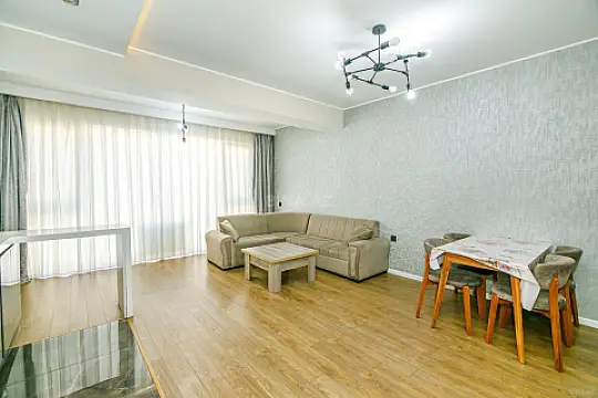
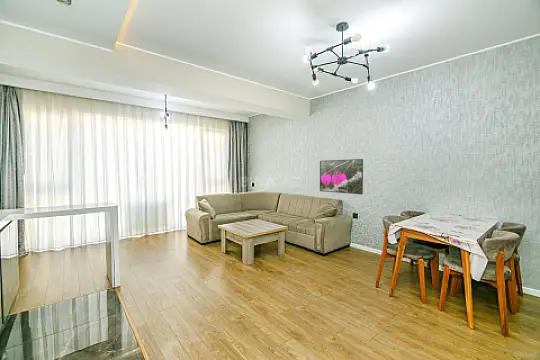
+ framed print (339, 176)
